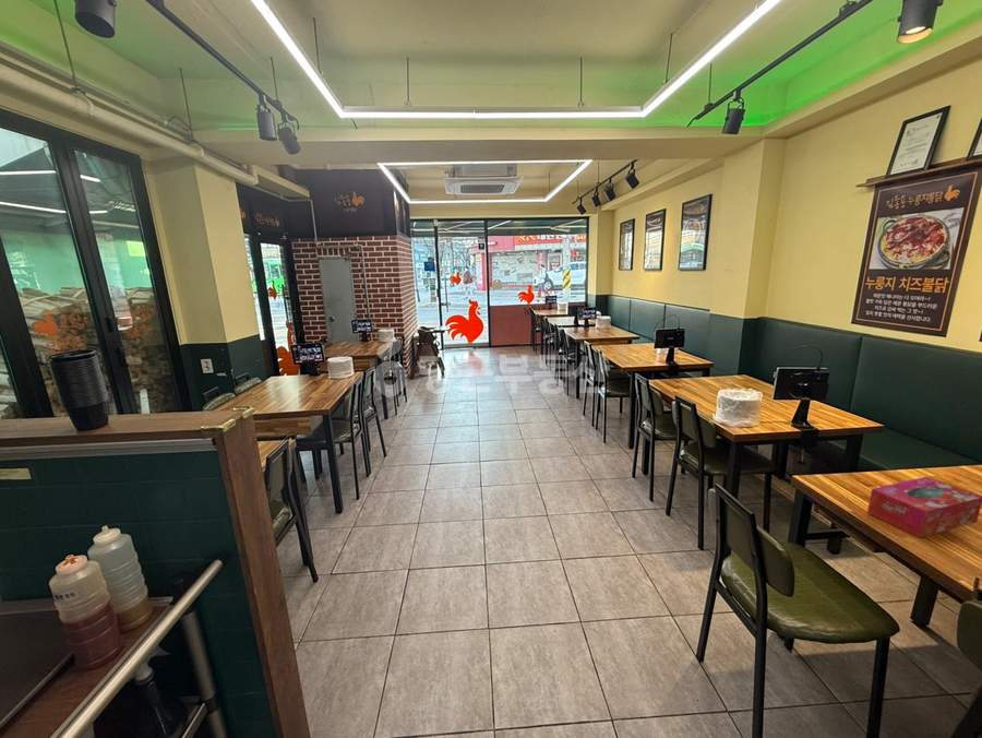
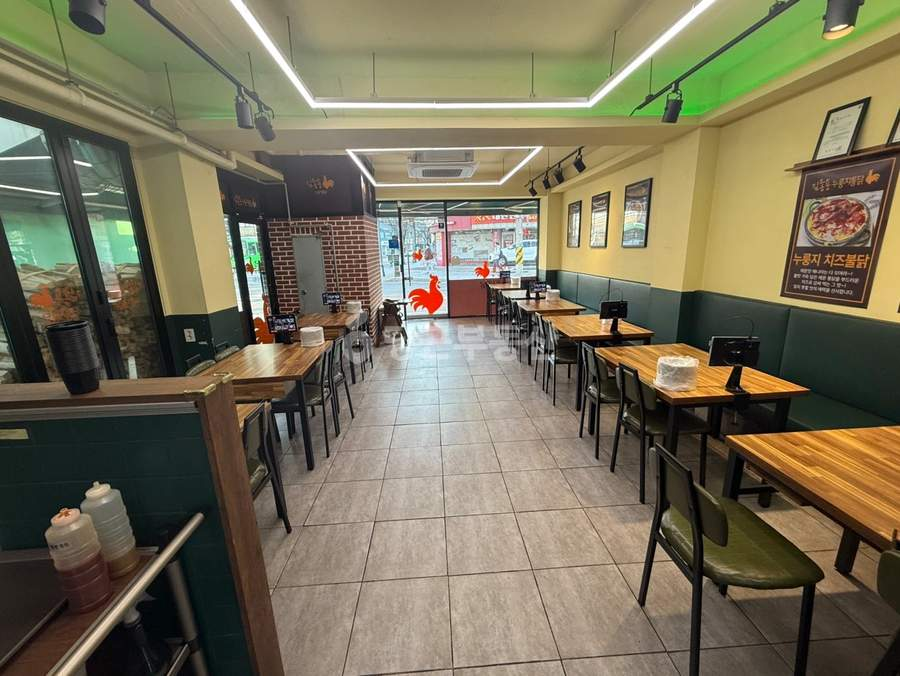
- tissue box (923, 504)
